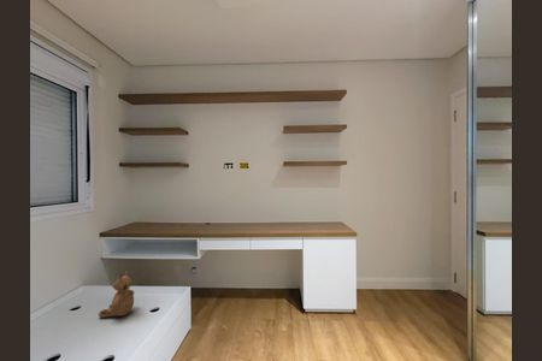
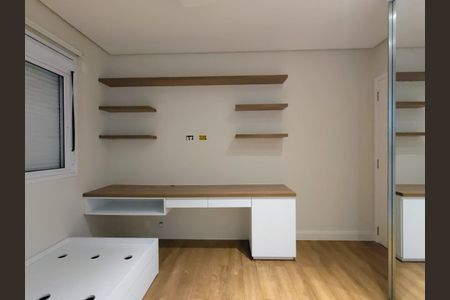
- teddy bear (117, 292)
